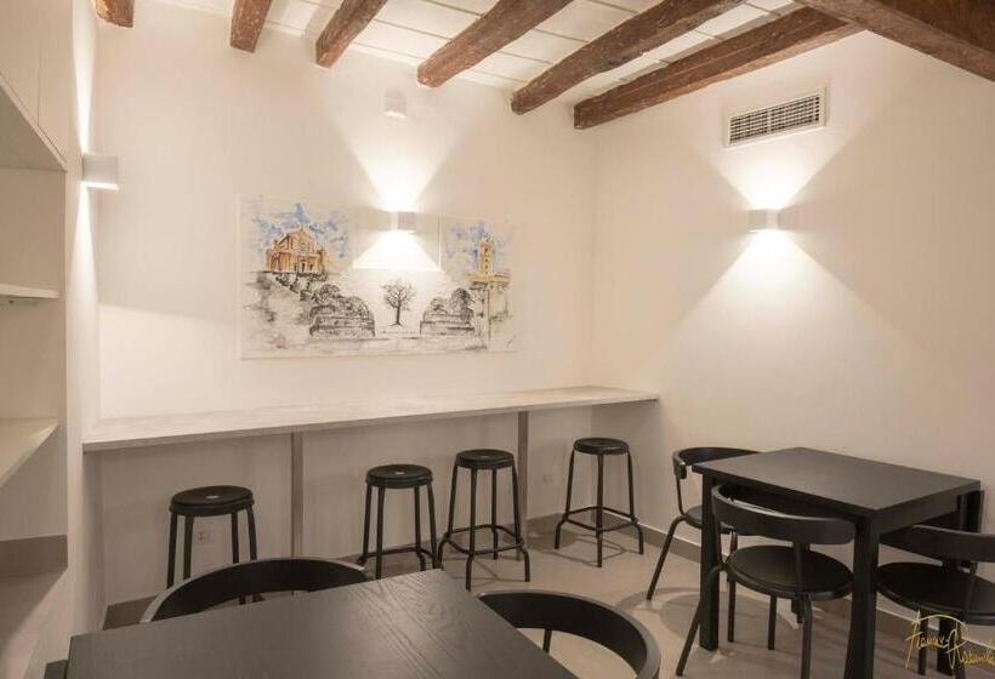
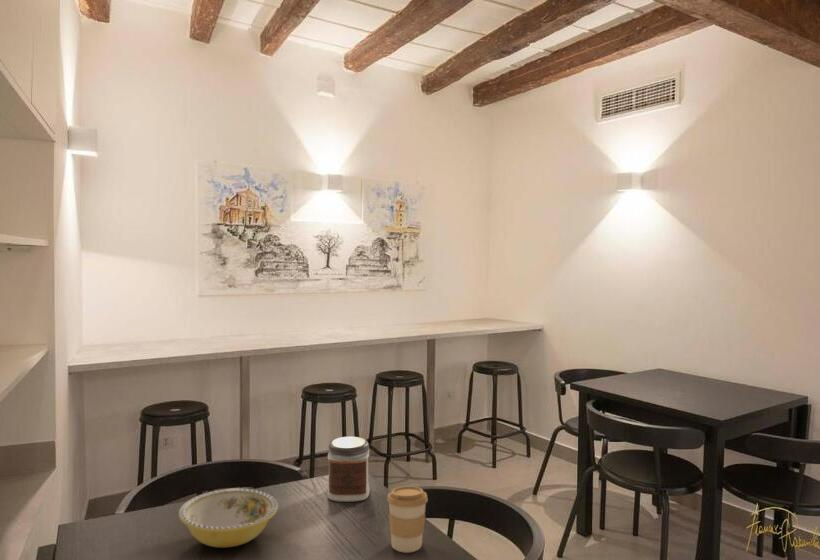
+ coffee cup (407, 517)
+ jar (348, 467)
+ ceramic bowl (229, 522)
